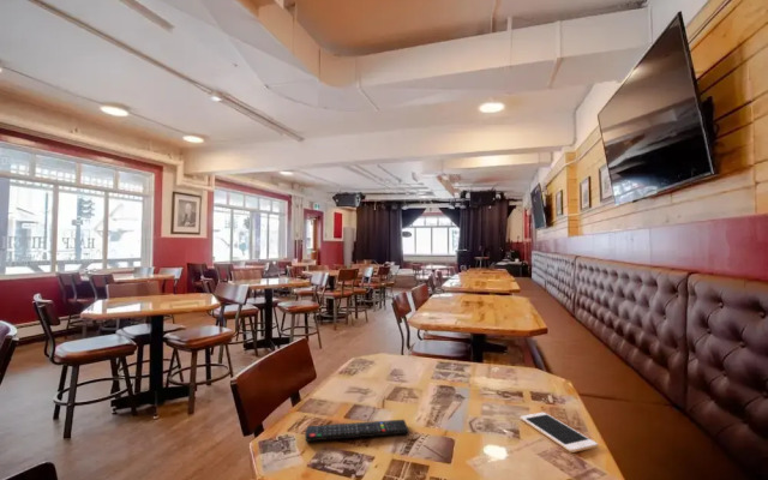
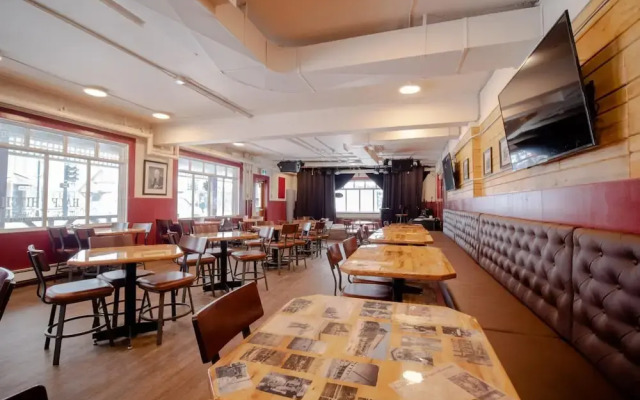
- cell phone (556, 430)
- remote control (356, 431)
